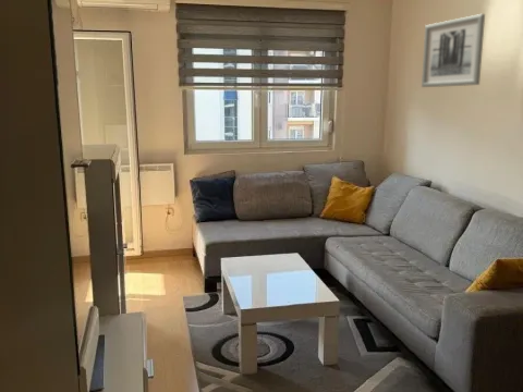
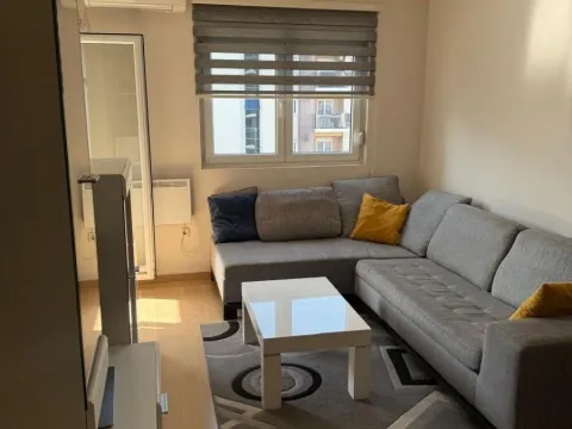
- wall art (450, 53)
